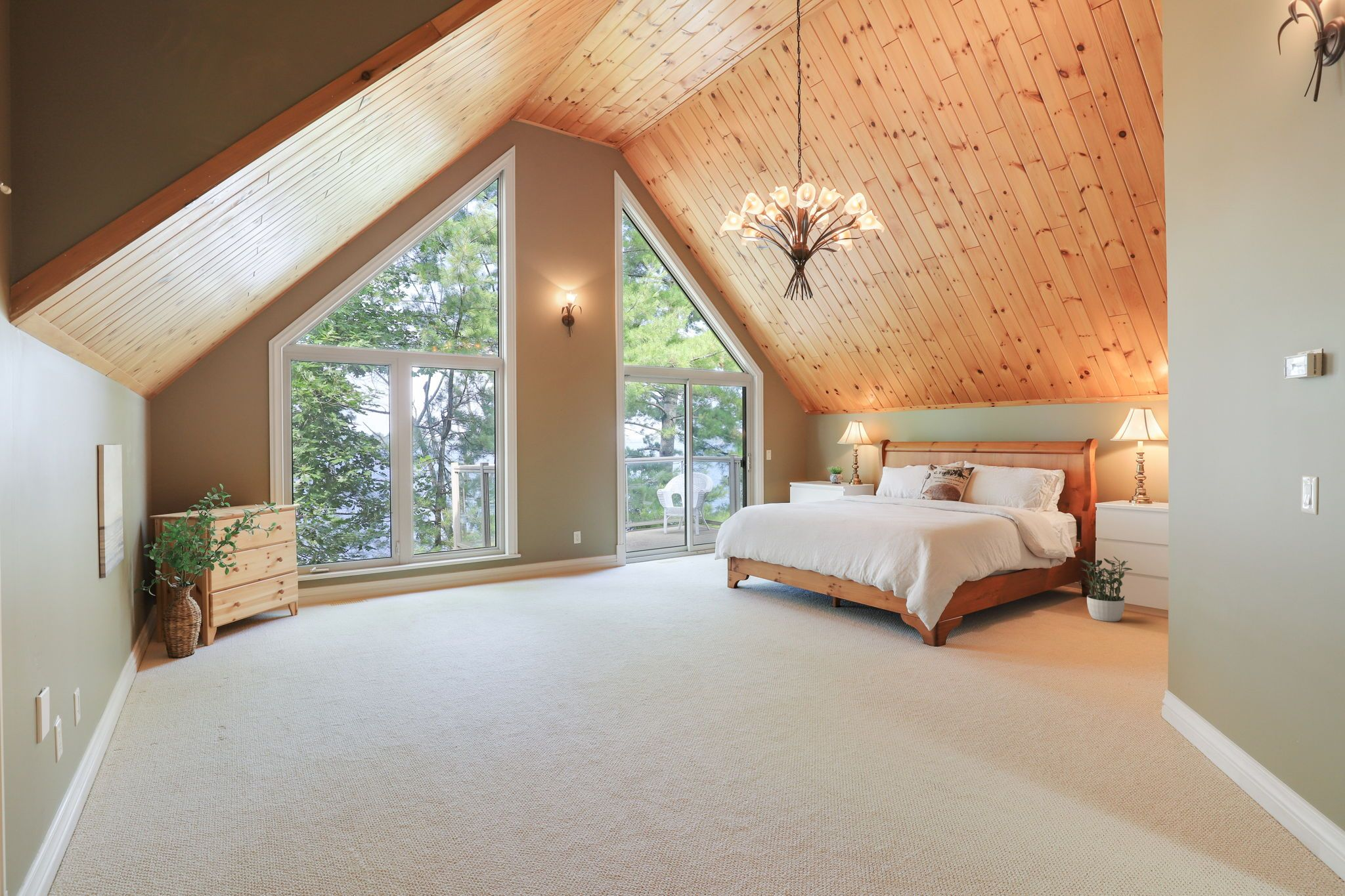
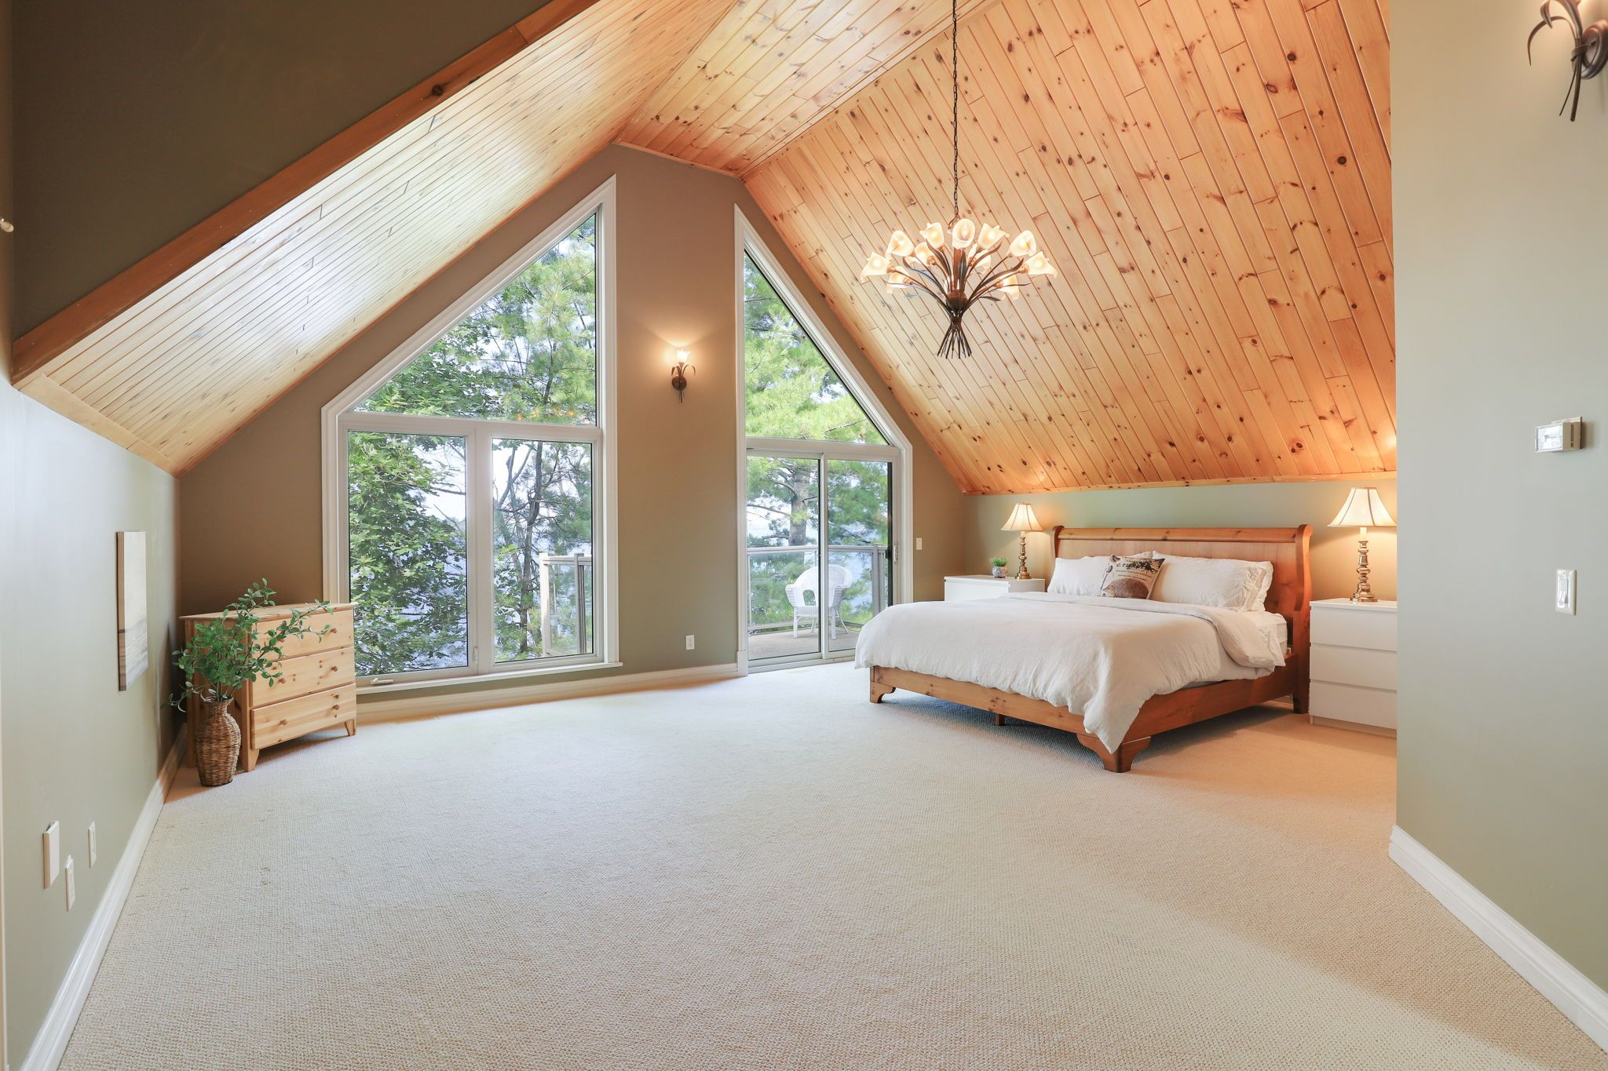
- potted plant (1105, 587)
